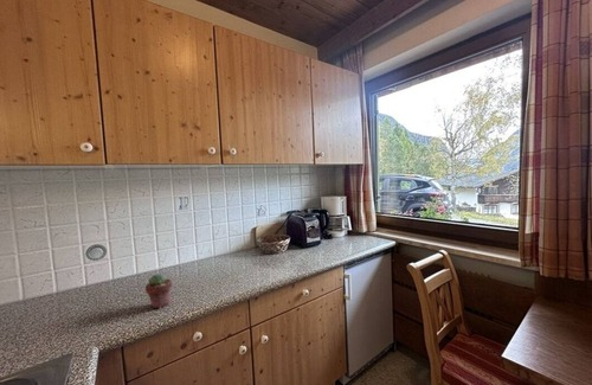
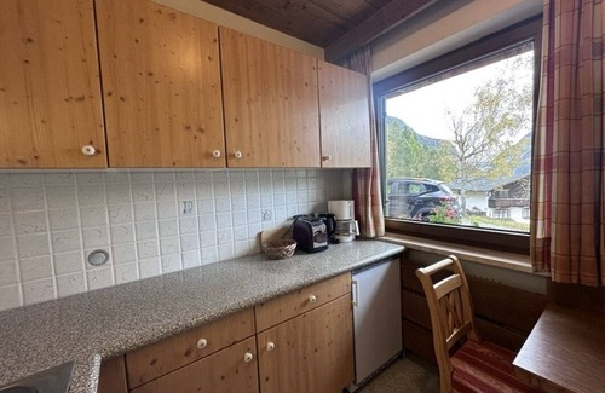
- potted succulent (159, 289)
